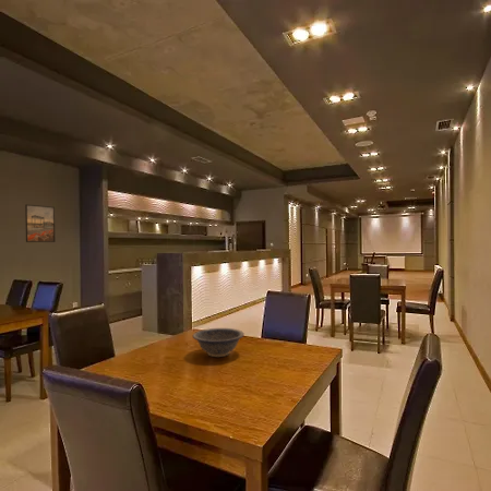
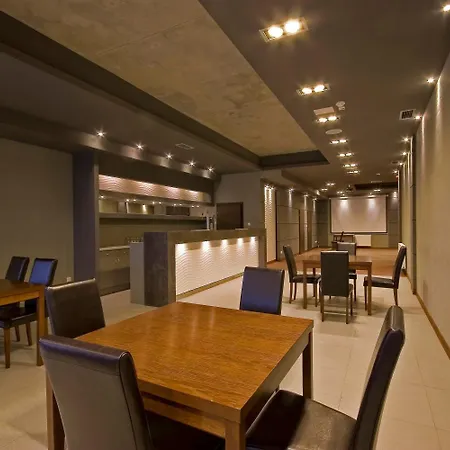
- decorative bowl (218, 344)
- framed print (40, 224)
